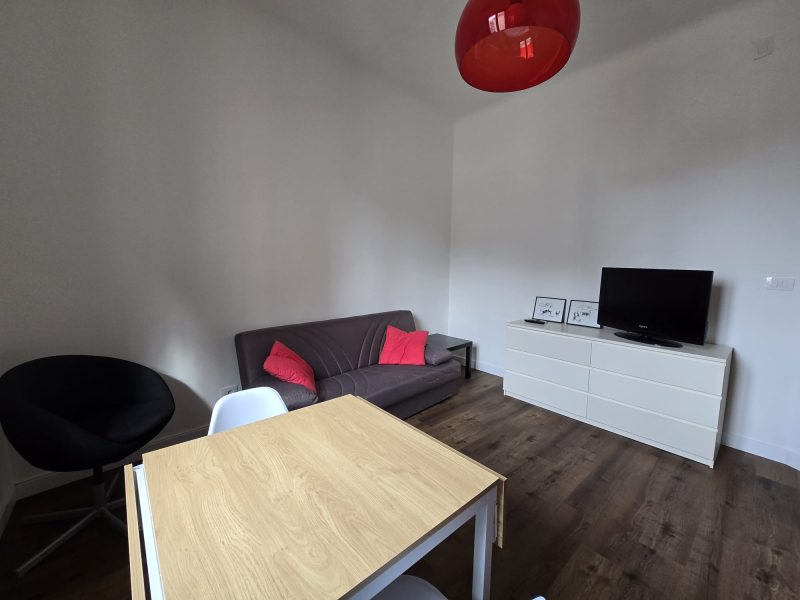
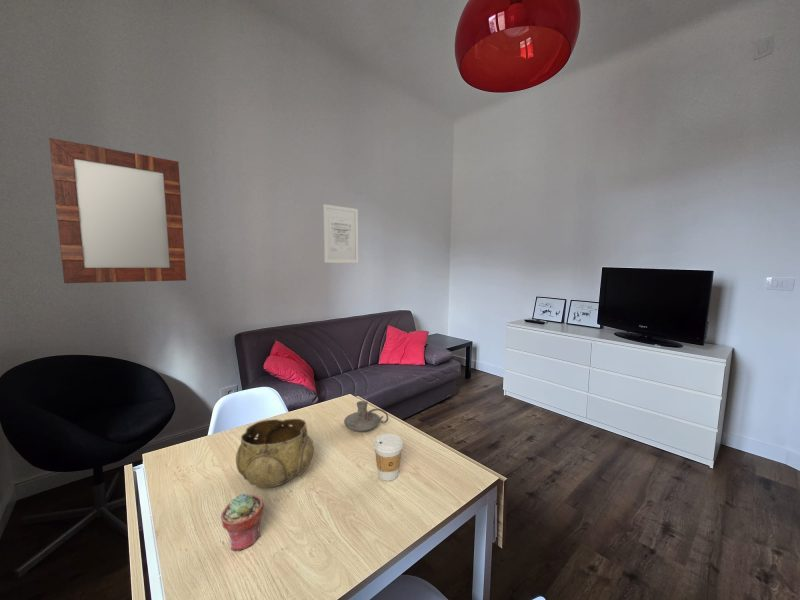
+ coffee cup (388, 456)
+ home mirror (125, 217)
+ decorative bowl (275, 453)
+ potted succulent (243, 517)
+ wall art (341, 235)
+ candle holder (366, 414)
